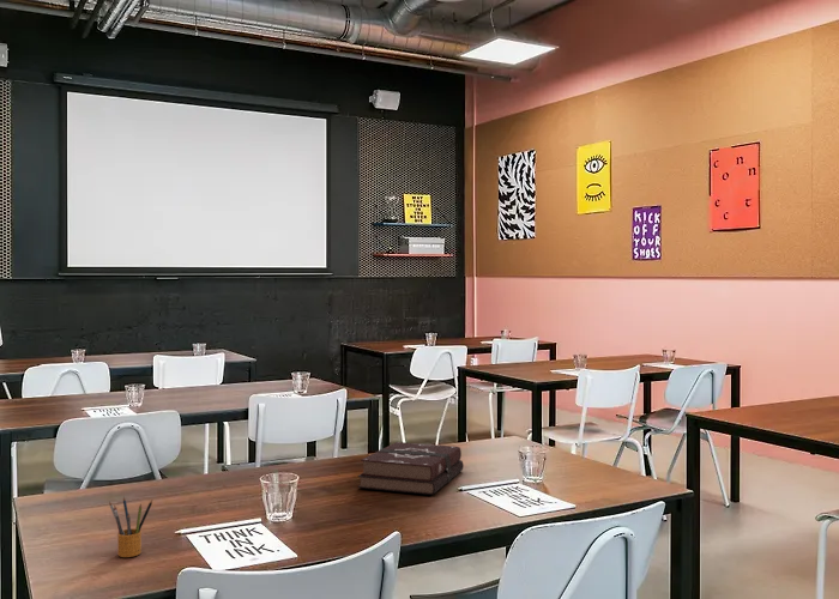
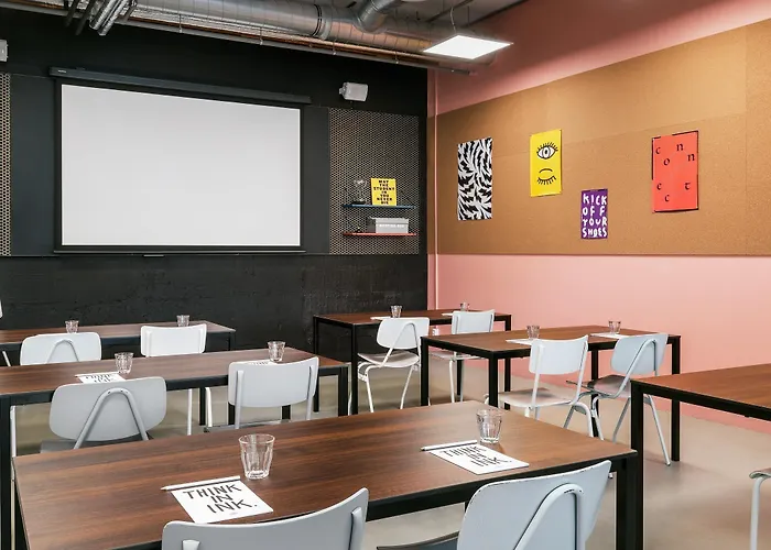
- pencil box (129, 526)
- hardback book (412, 466)
